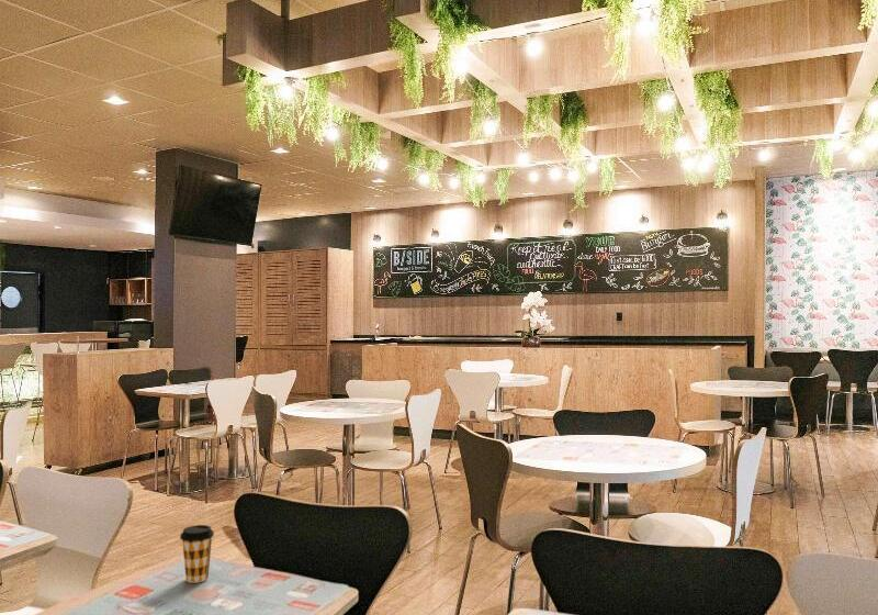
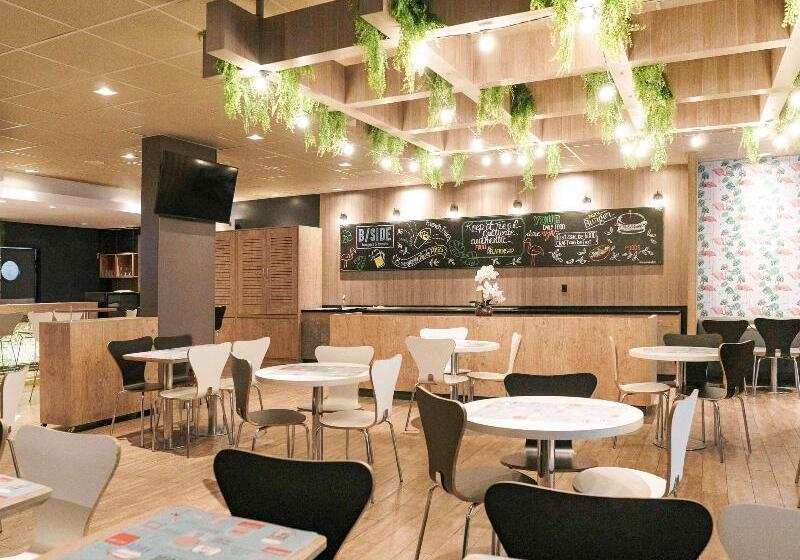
- coffee cup (196, 554)
